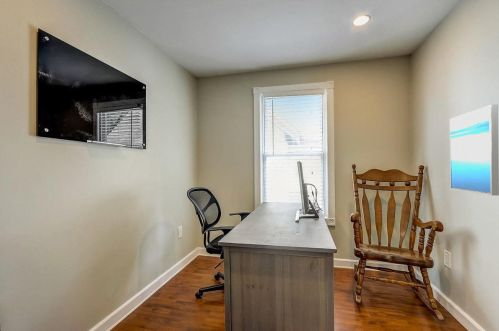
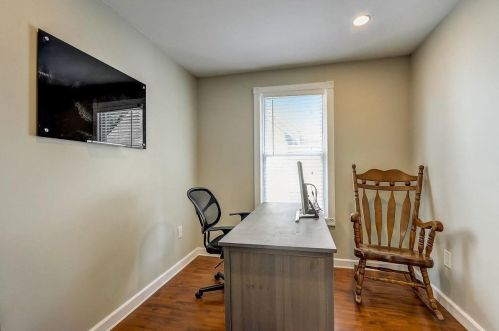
- wall art (471, 152)
